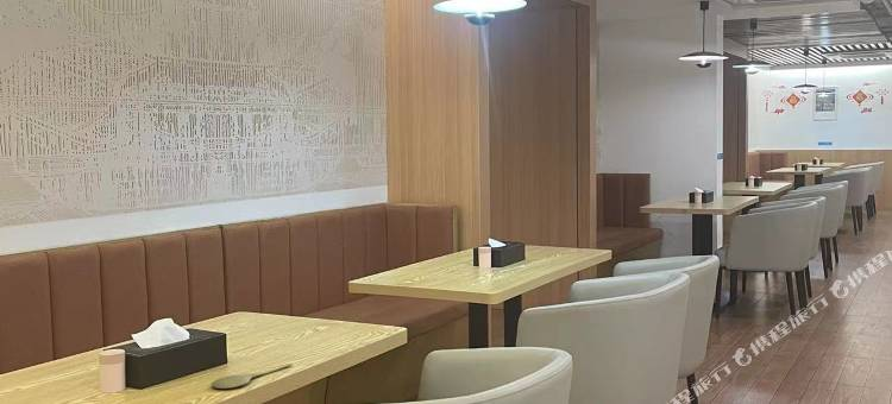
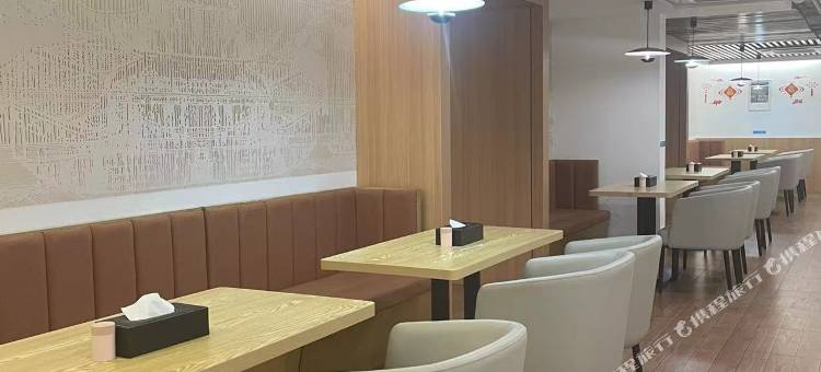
- spoon (255, 374)
